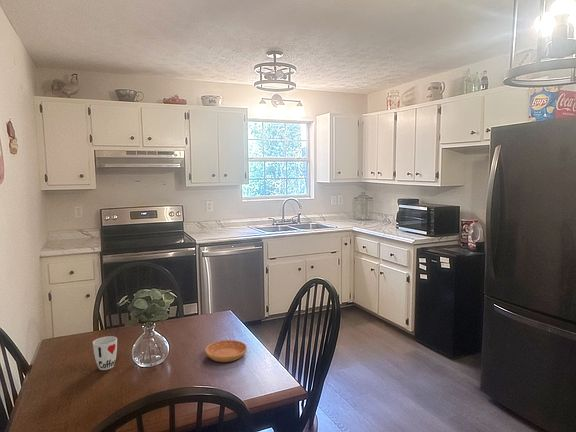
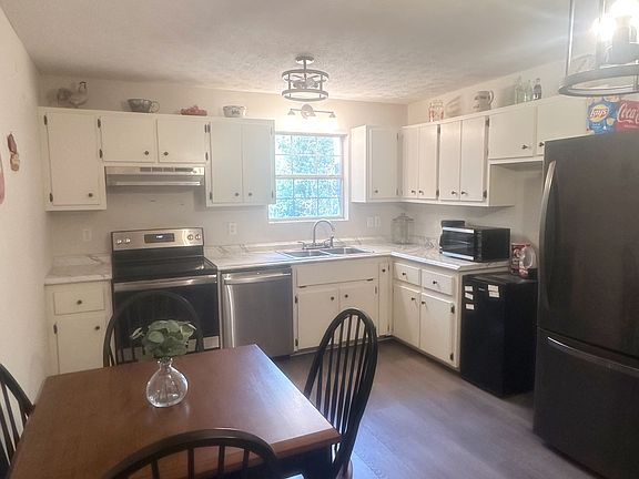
- cup (105, 353)
- saucer (226, 351)
